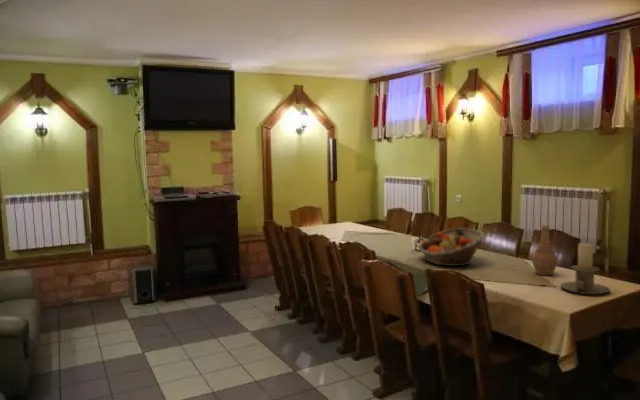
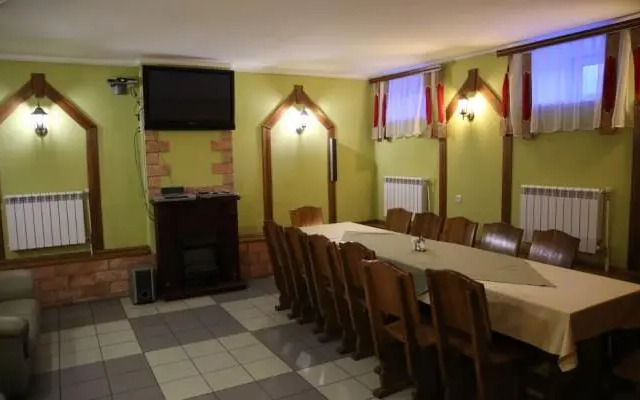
- candle holder (584, 266)
- vase (544, 249)
- fruit basket (450, 246)
